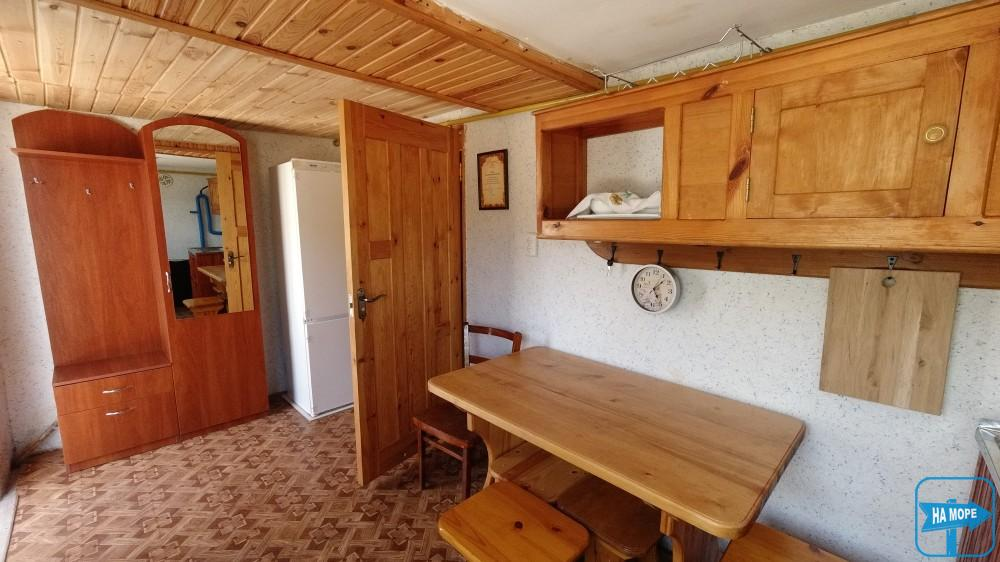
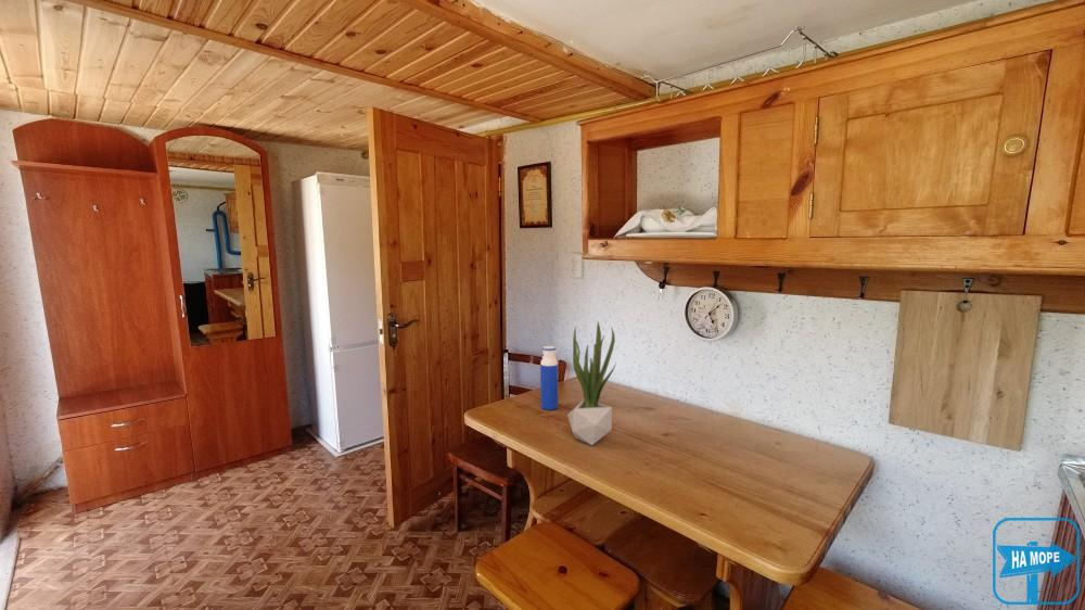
+ water bottle (549, 377)
+ potted plant (591, 382)
